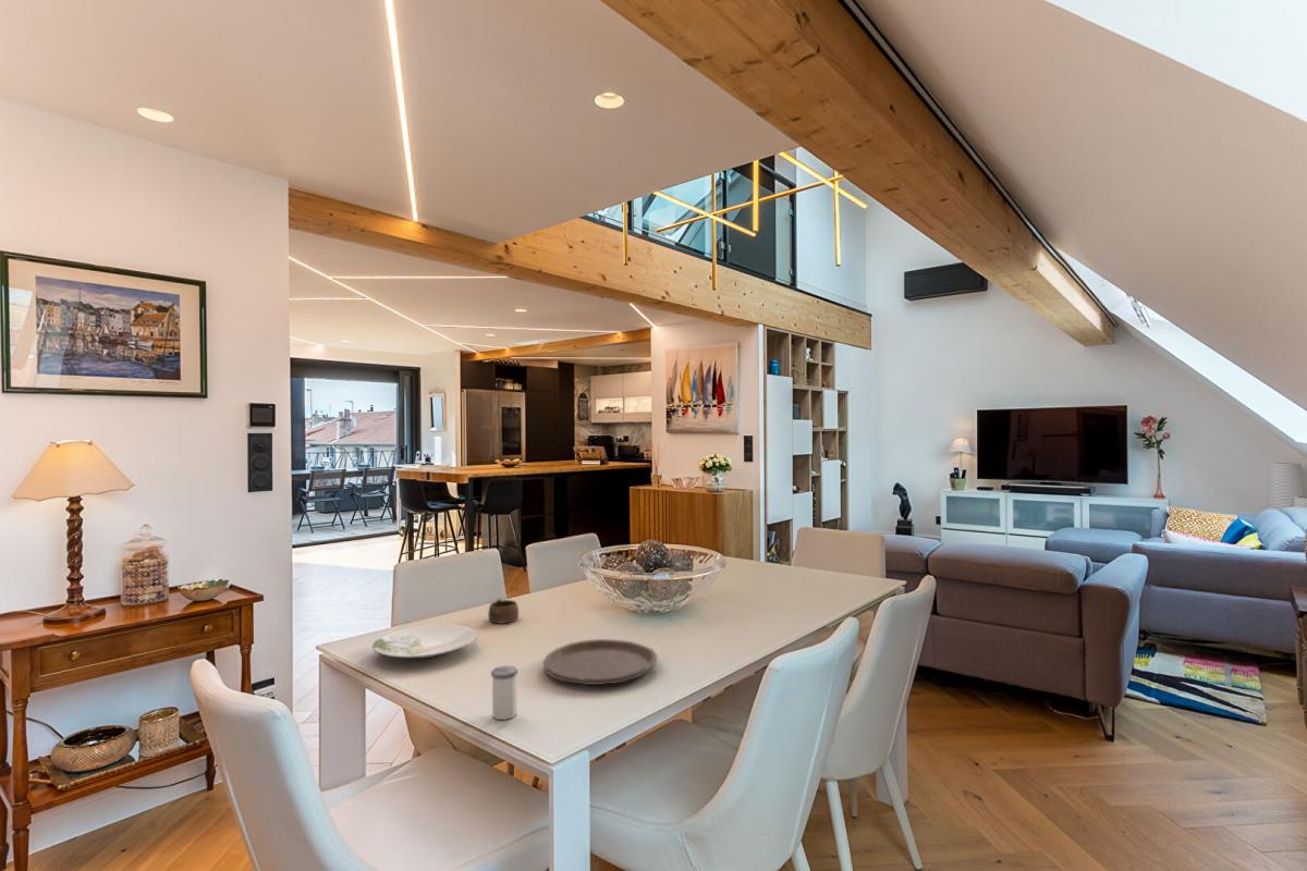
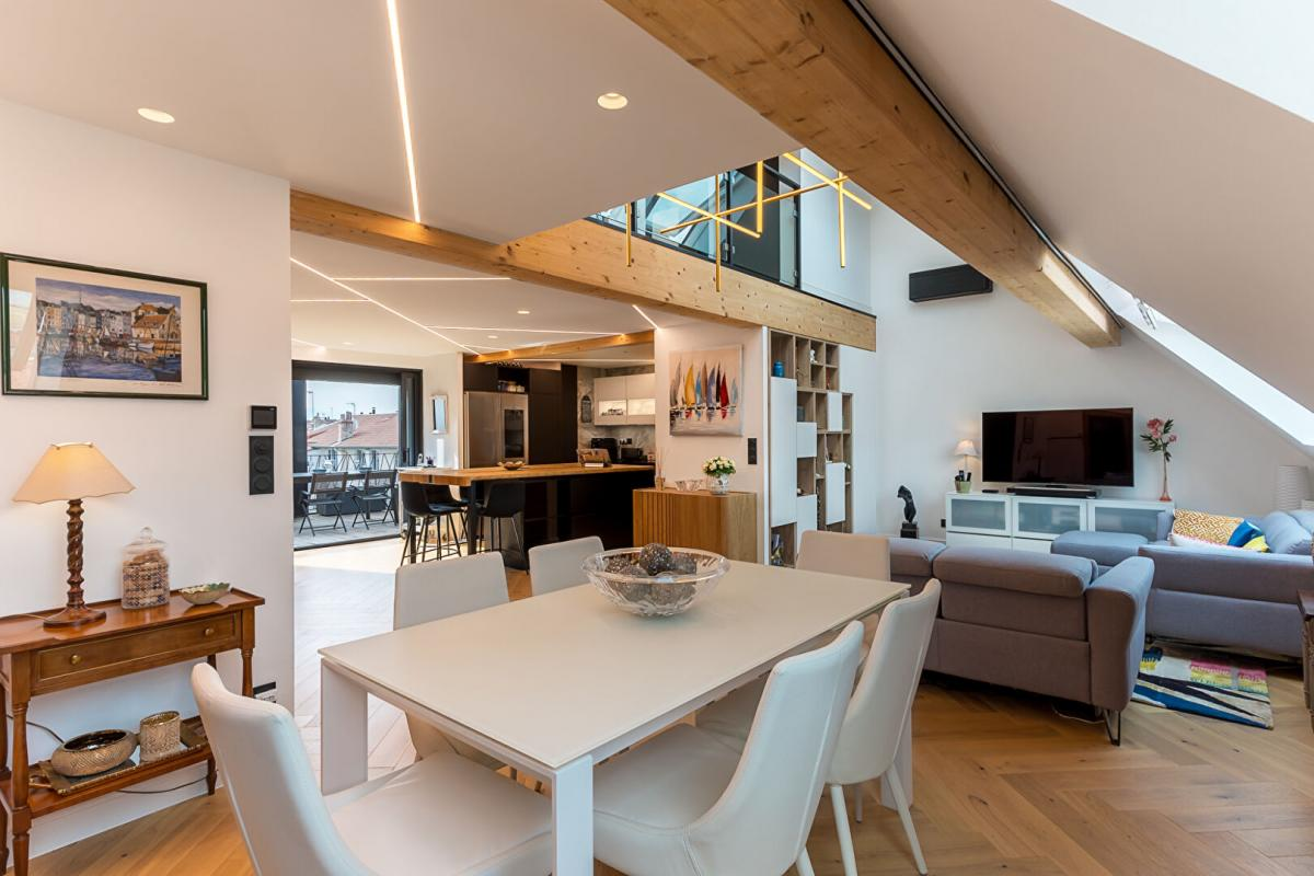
- salt shaker (504, 691)
- plate (600, 661)
- cup (503, 610)
- plate (426, 645)
